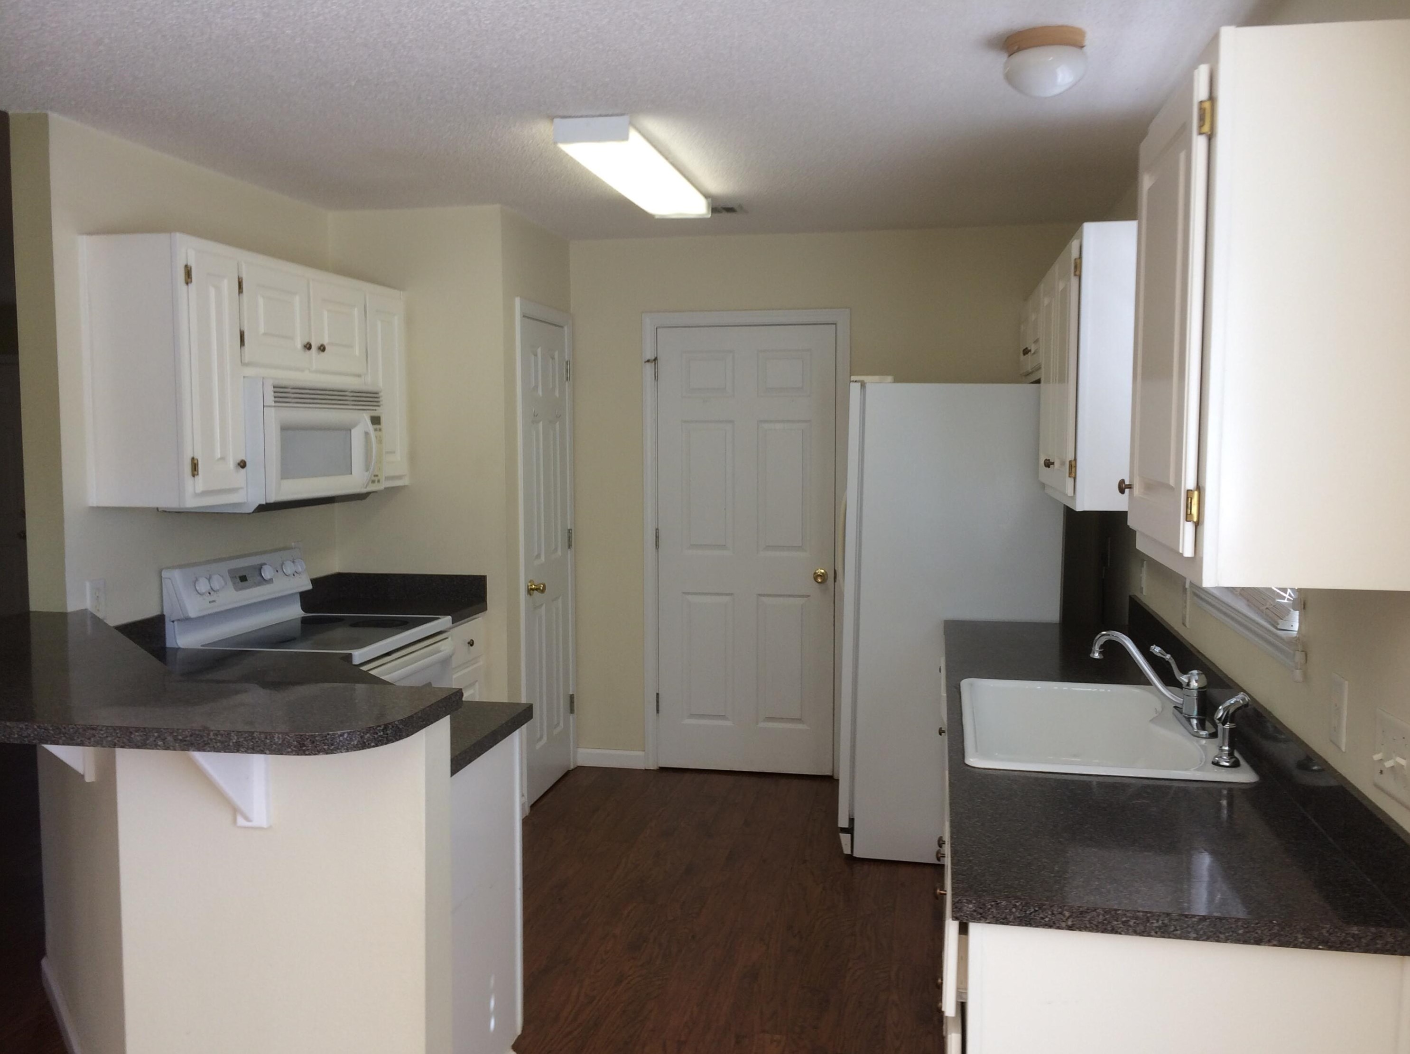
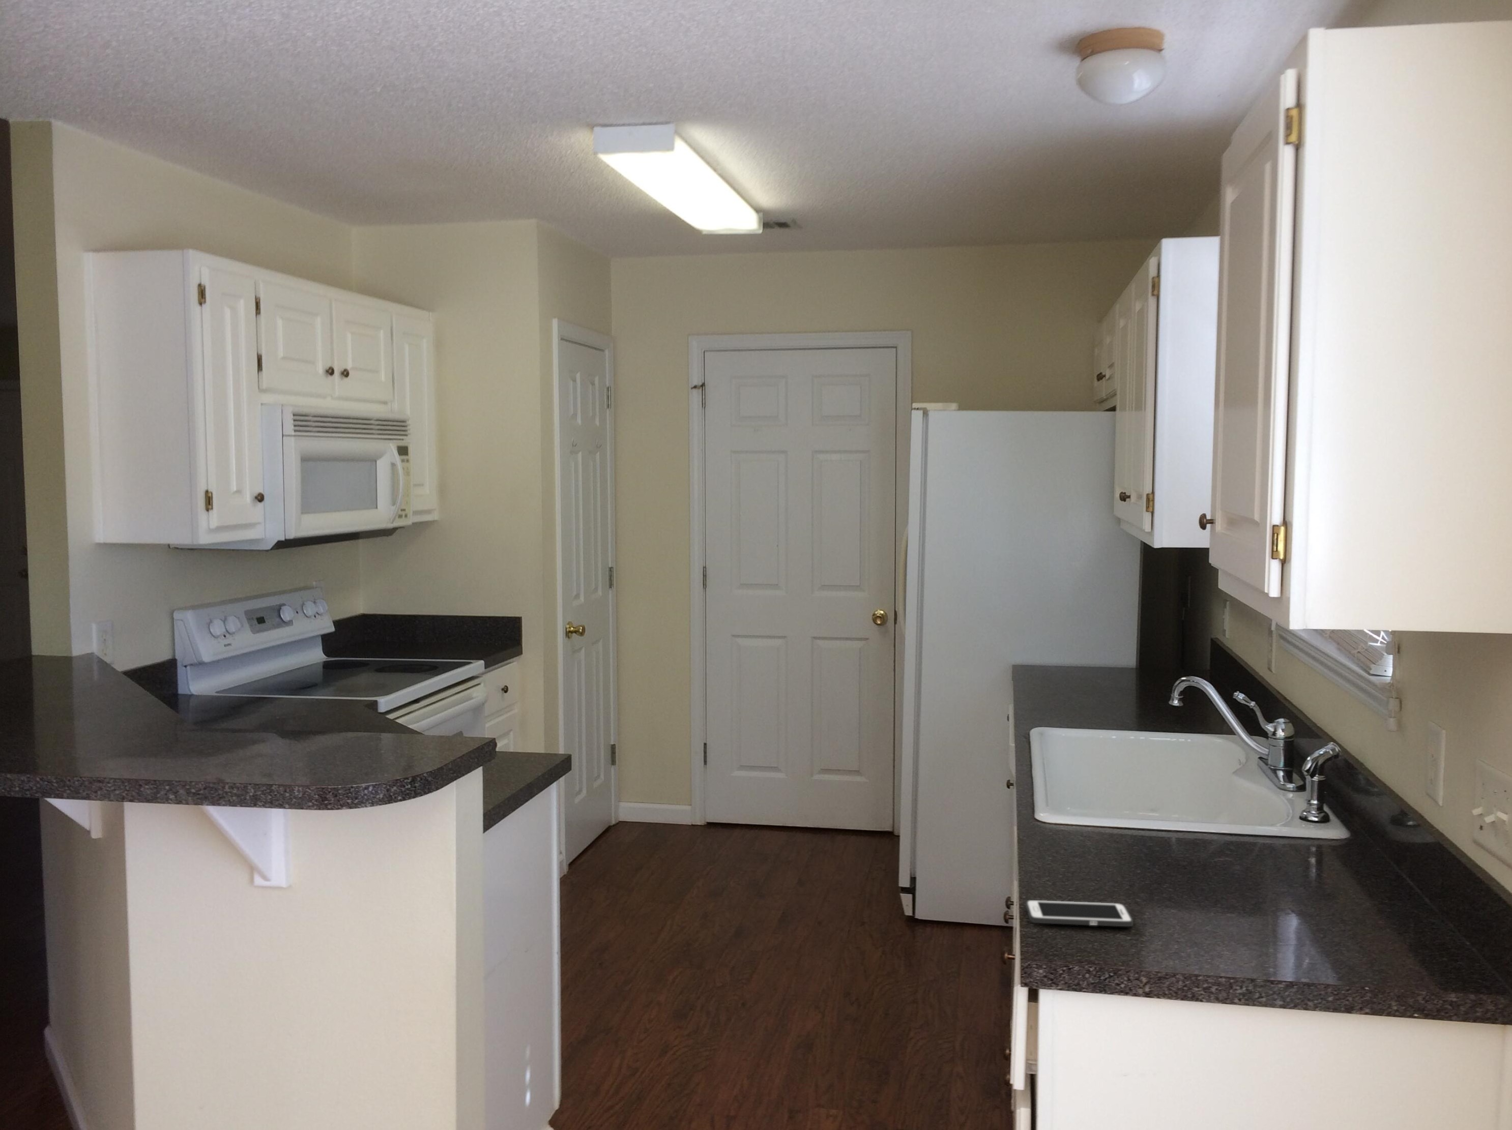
+ cell phone (1078, 913)
